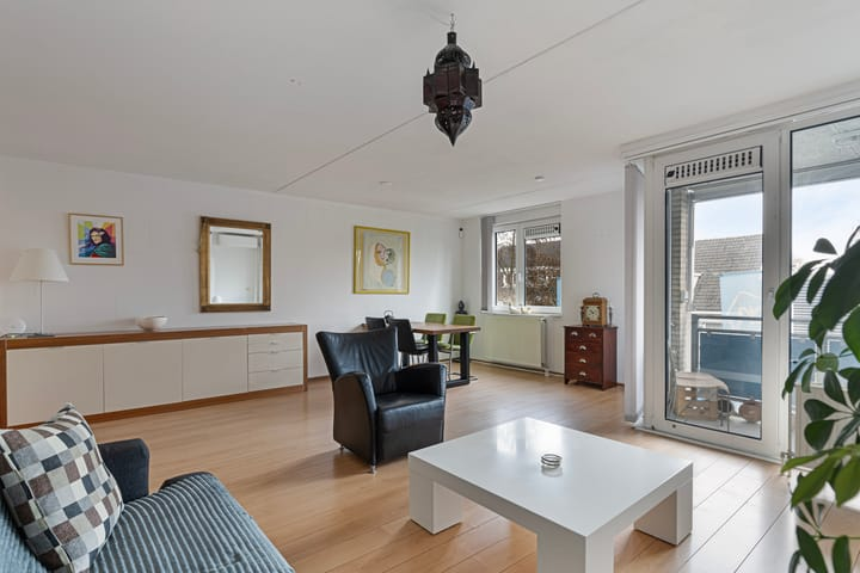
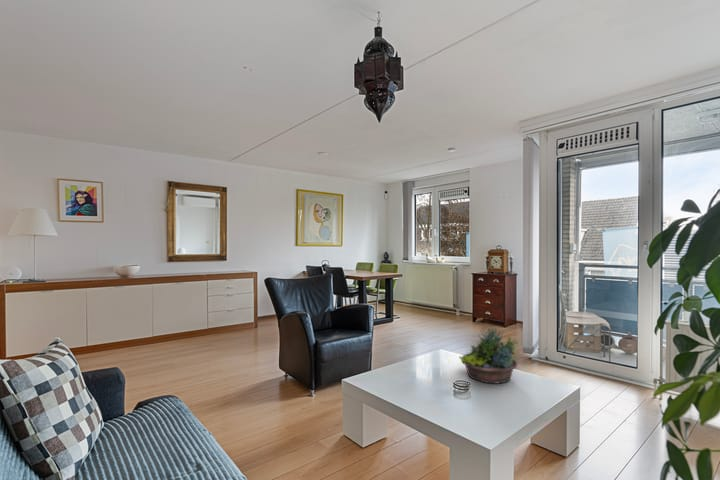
+ succulent planter (488, 352)
